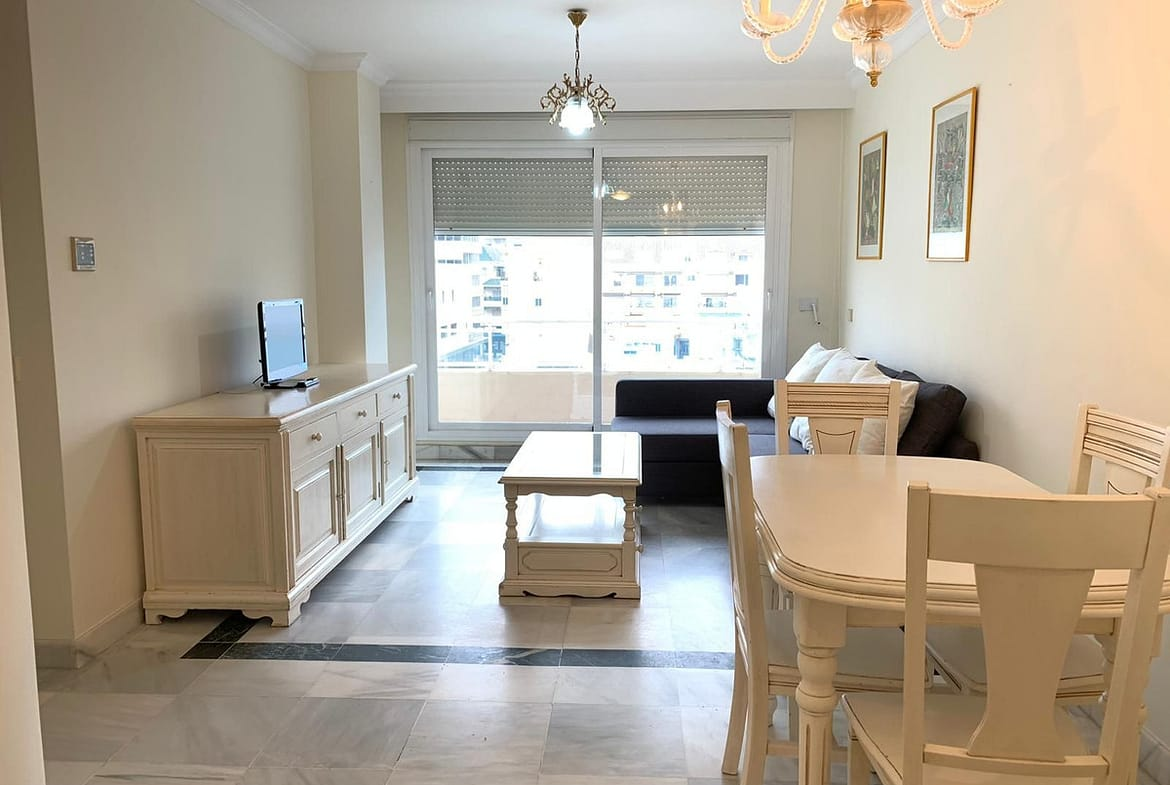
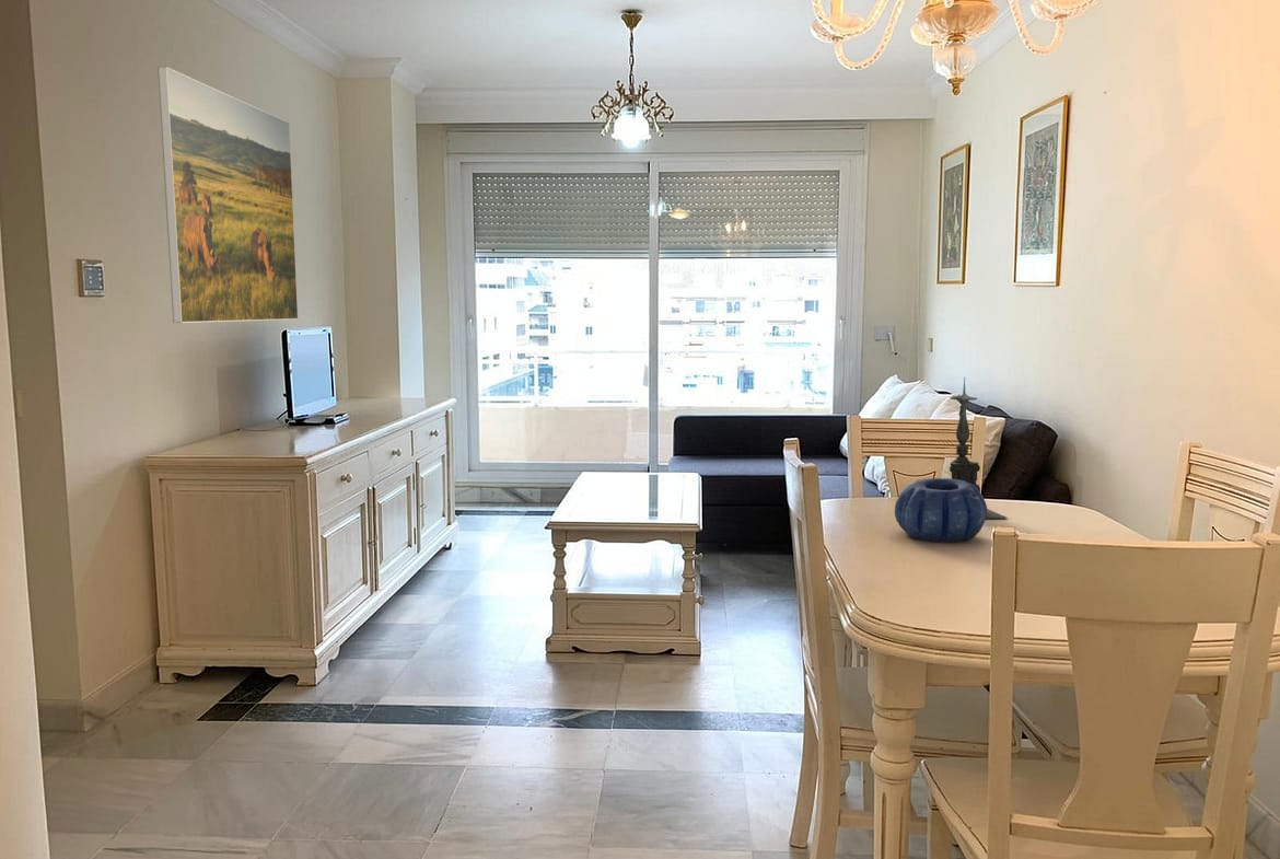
+ candle holder (962, 445)
+ decorative bowl (941, 508)
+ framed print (237, 210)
